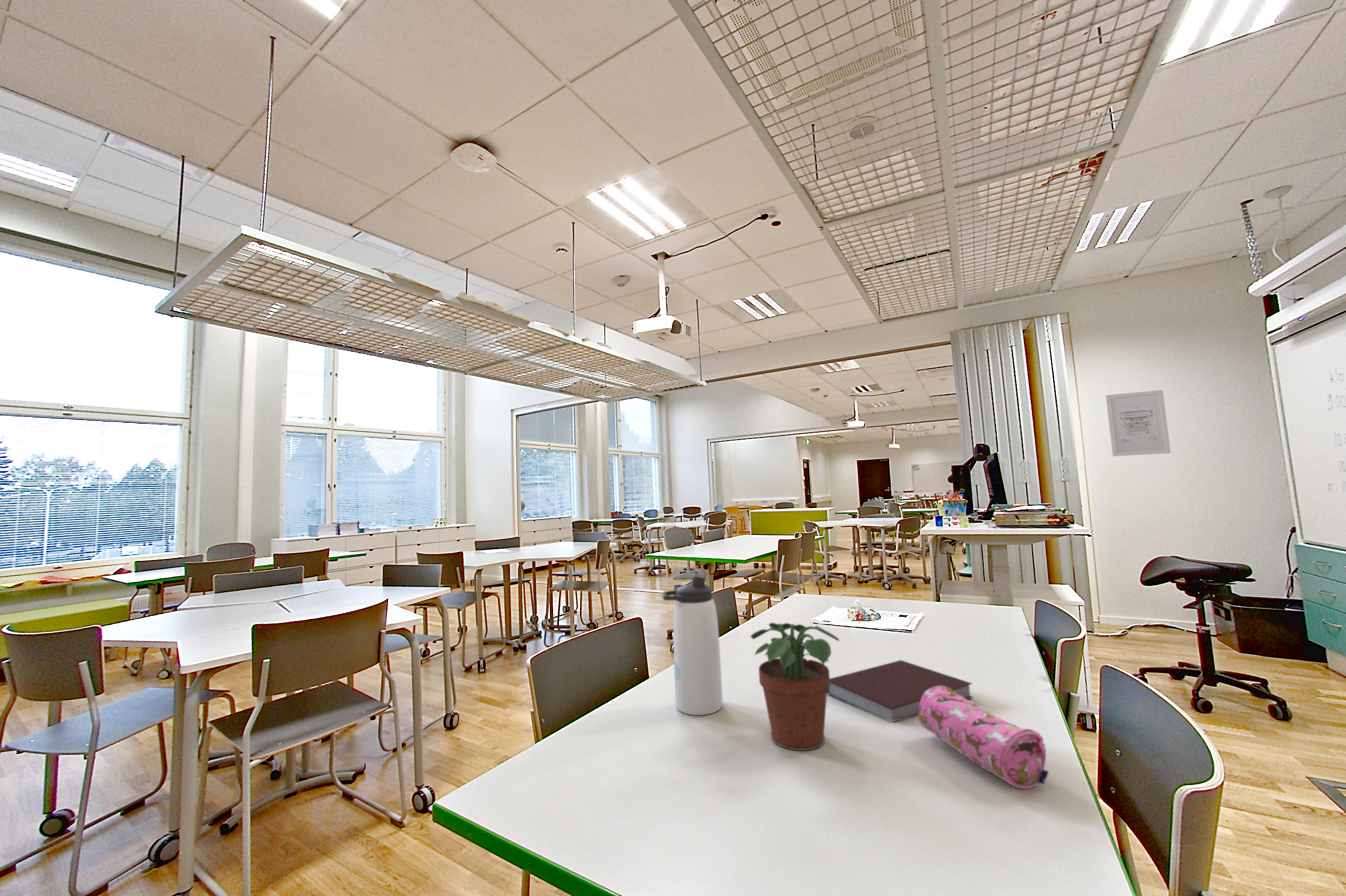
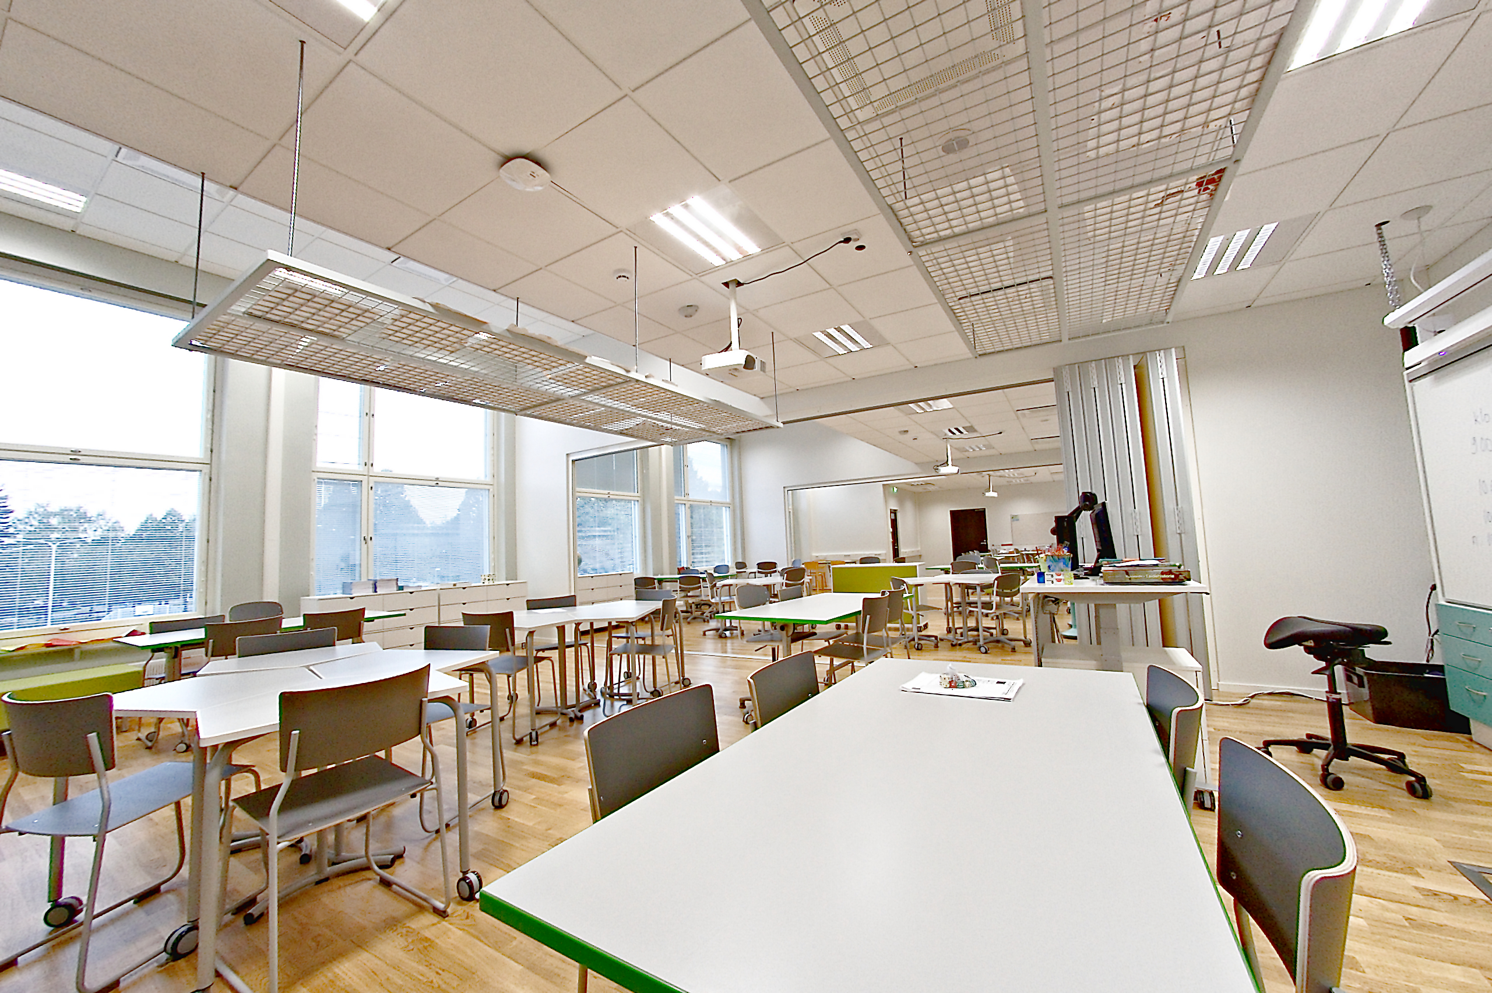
- thermos bottle (691, 639)
- potted plant (798, 684)
- wall art (1137, 423)
- notebook (897, 688)
- pencil case (976, 730)
